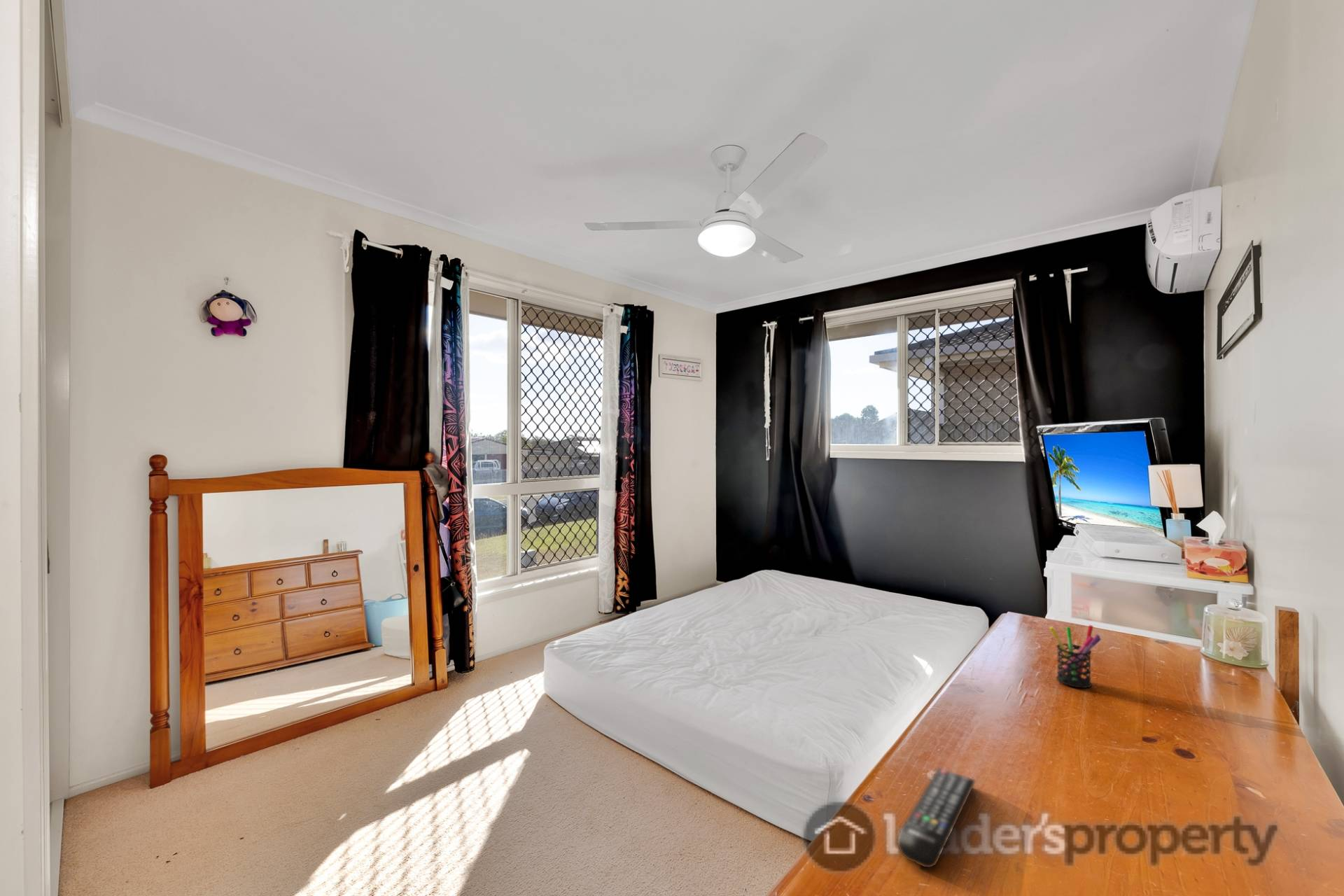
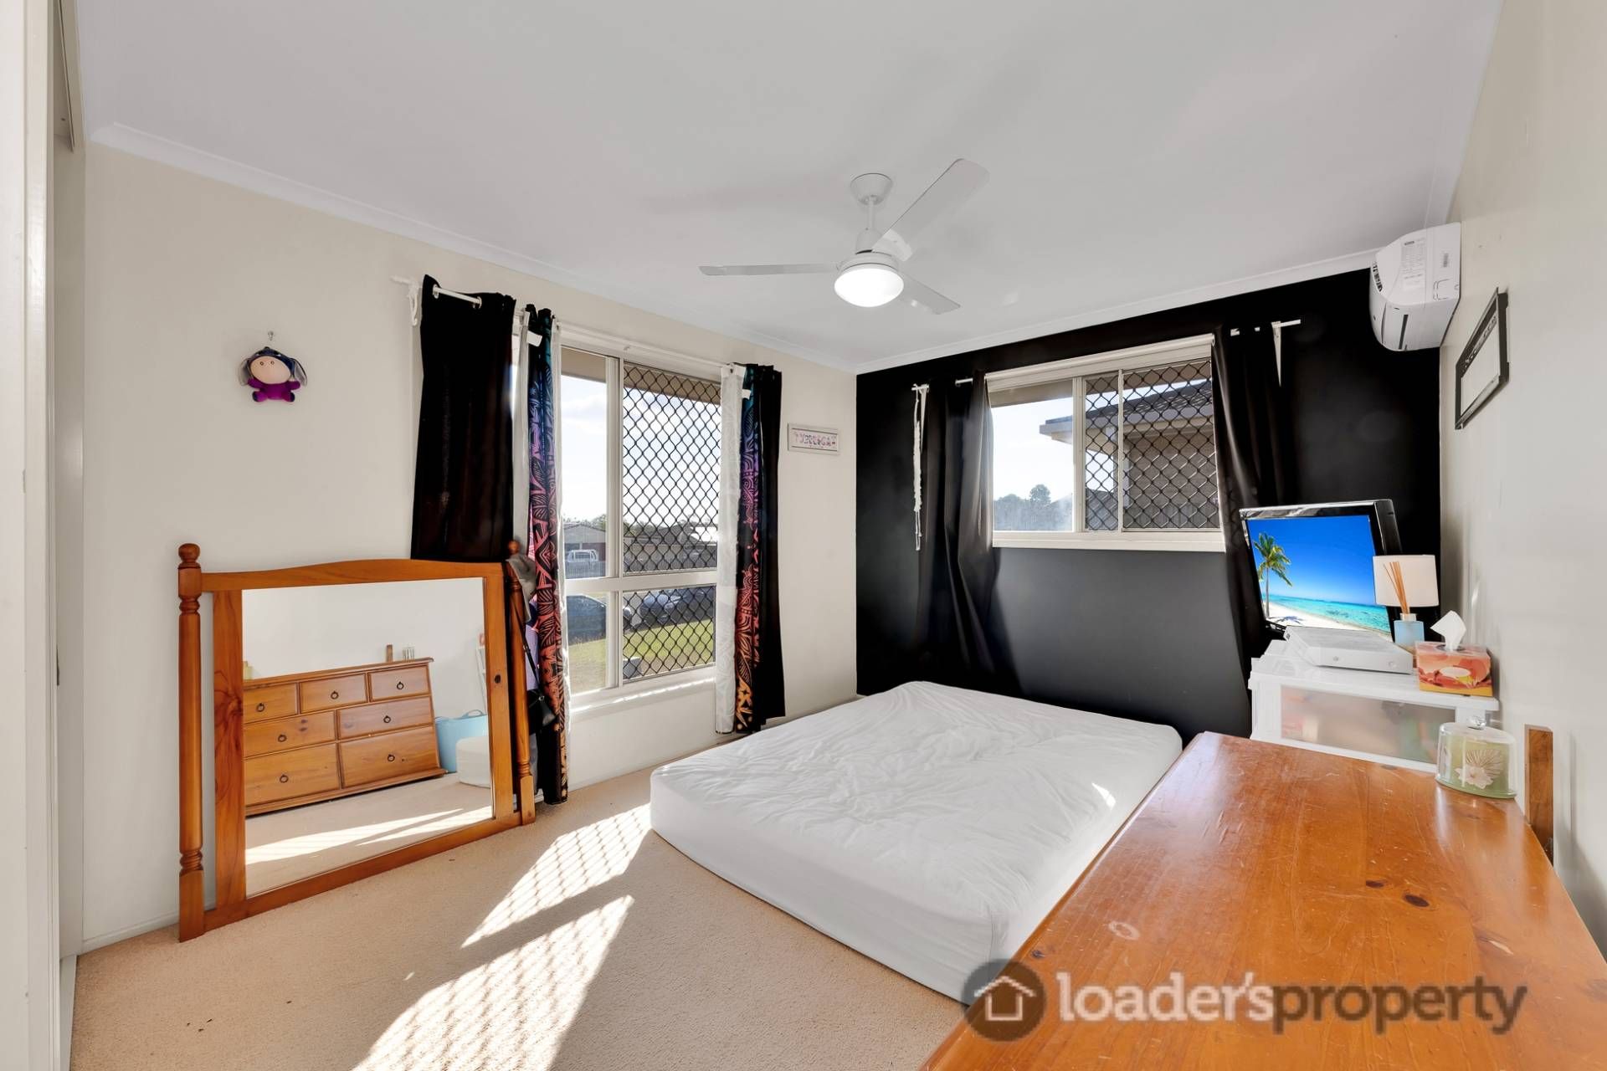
- remote control (939, 810)
- pen holder (1074, 652)
